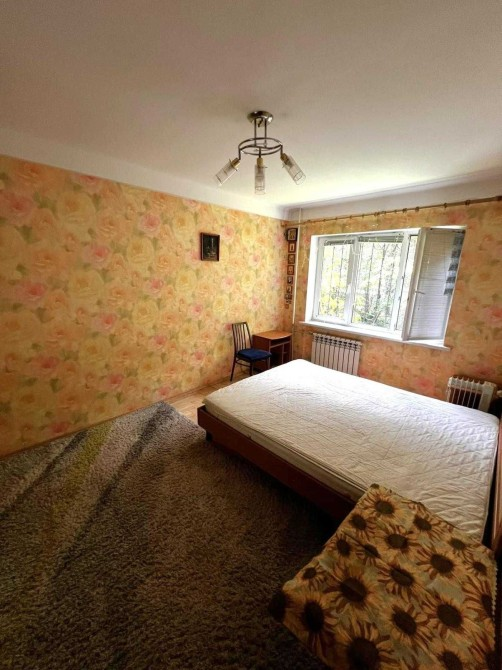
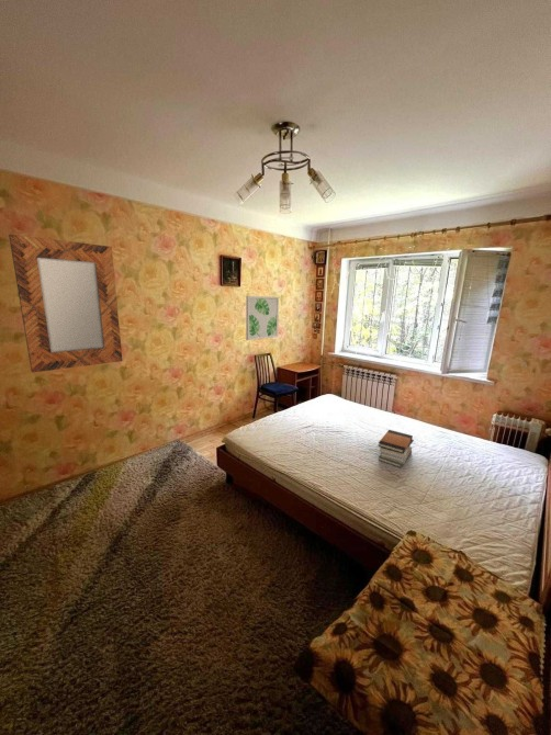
+ home mirror (72, 306)
+ wall art (262, 317)
+ book stack (395, 448)
